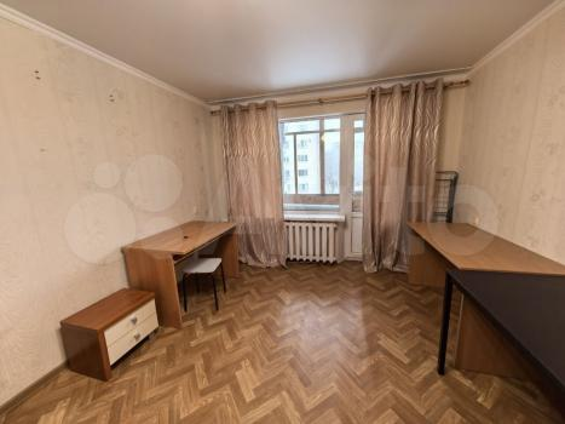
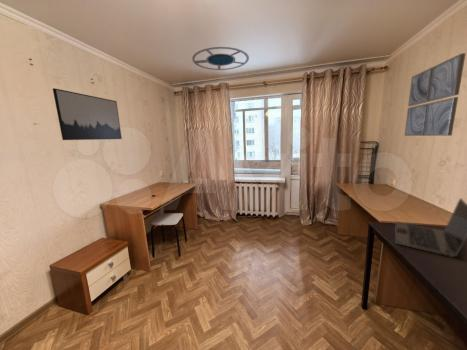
+ ceiling lamp (220, 57)
+ laptop (426, 227)
+ wall art (429, 101)
+ wall art (93, 118)
